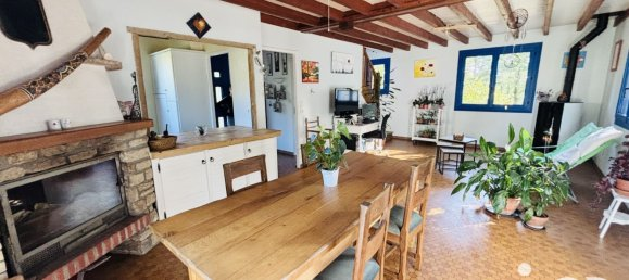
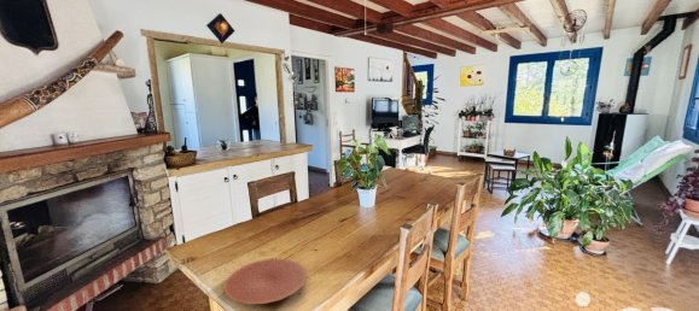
+ plate (267, 281)
